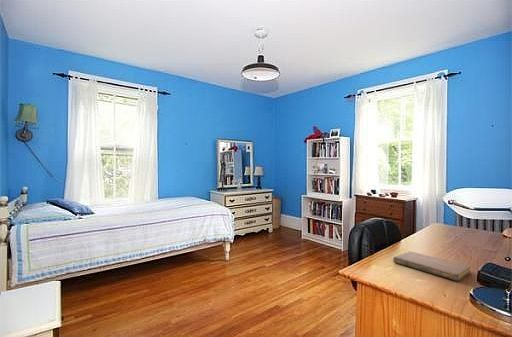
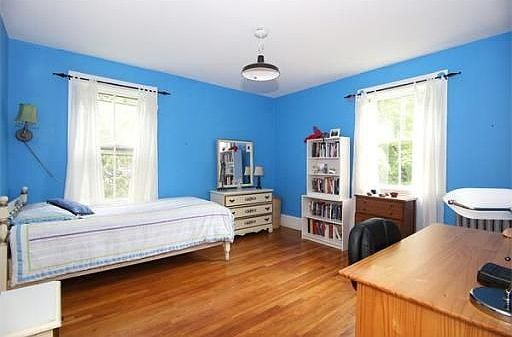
- notebook (430, 264)
